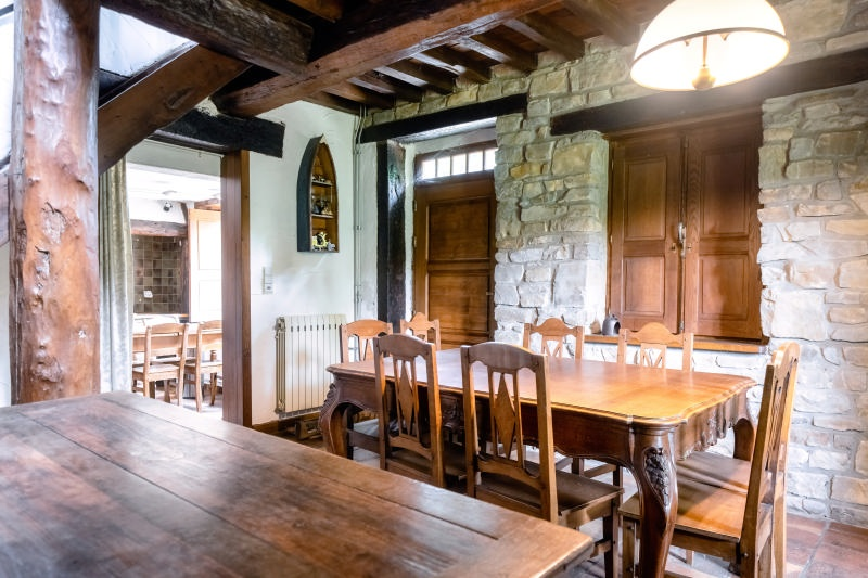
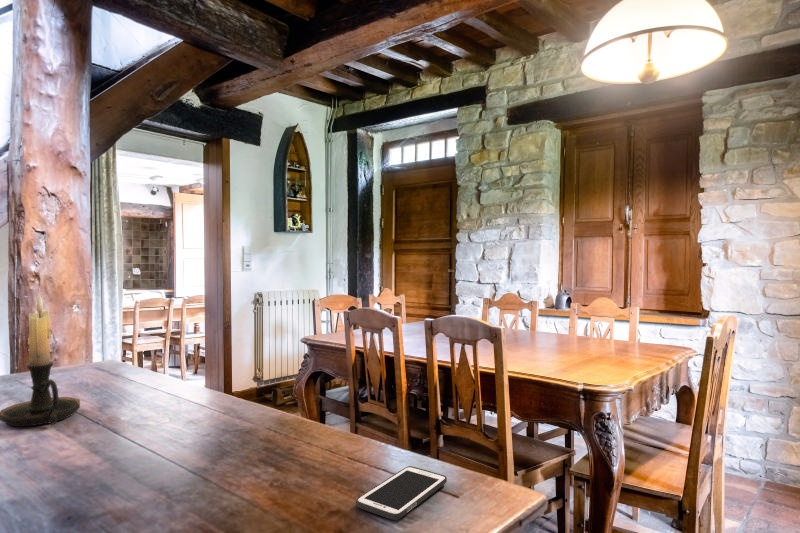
+ cell phone (403, 490)
+ candle holder (43, 356)
